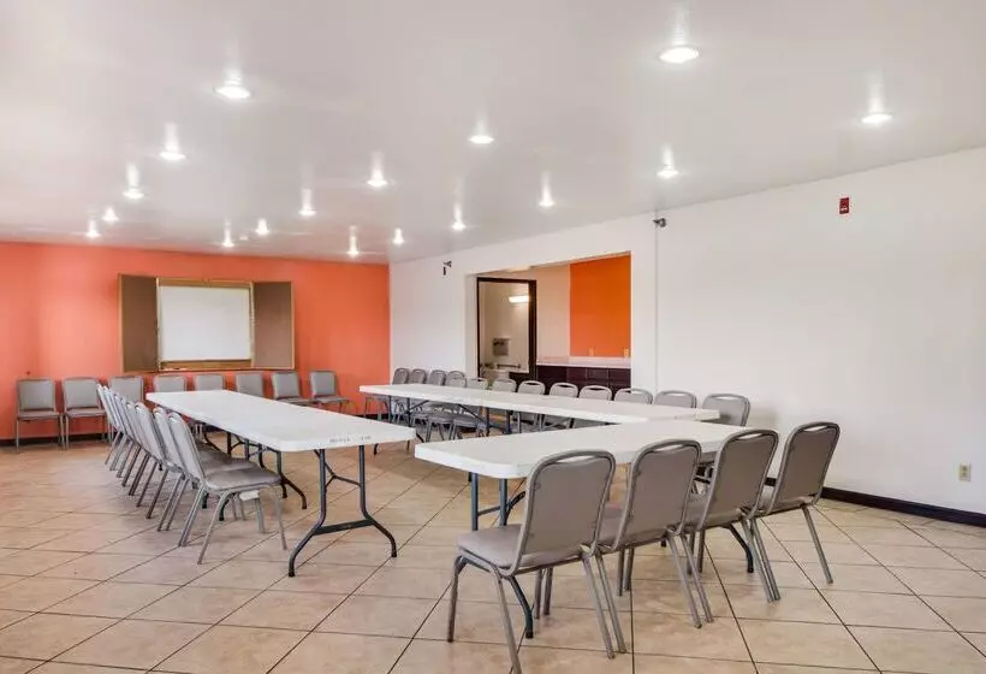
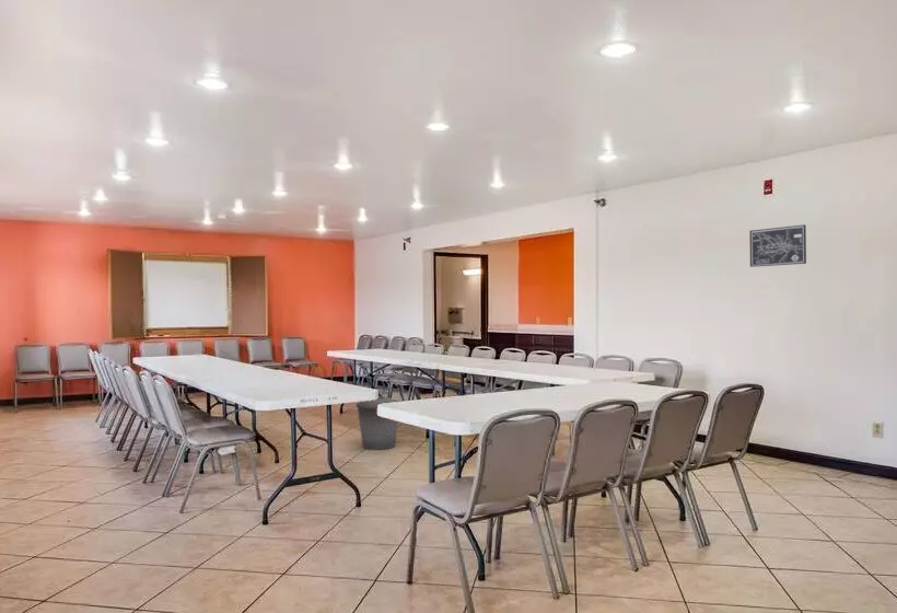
+ trash can (378, 420)
+ wall art (777, 246)
